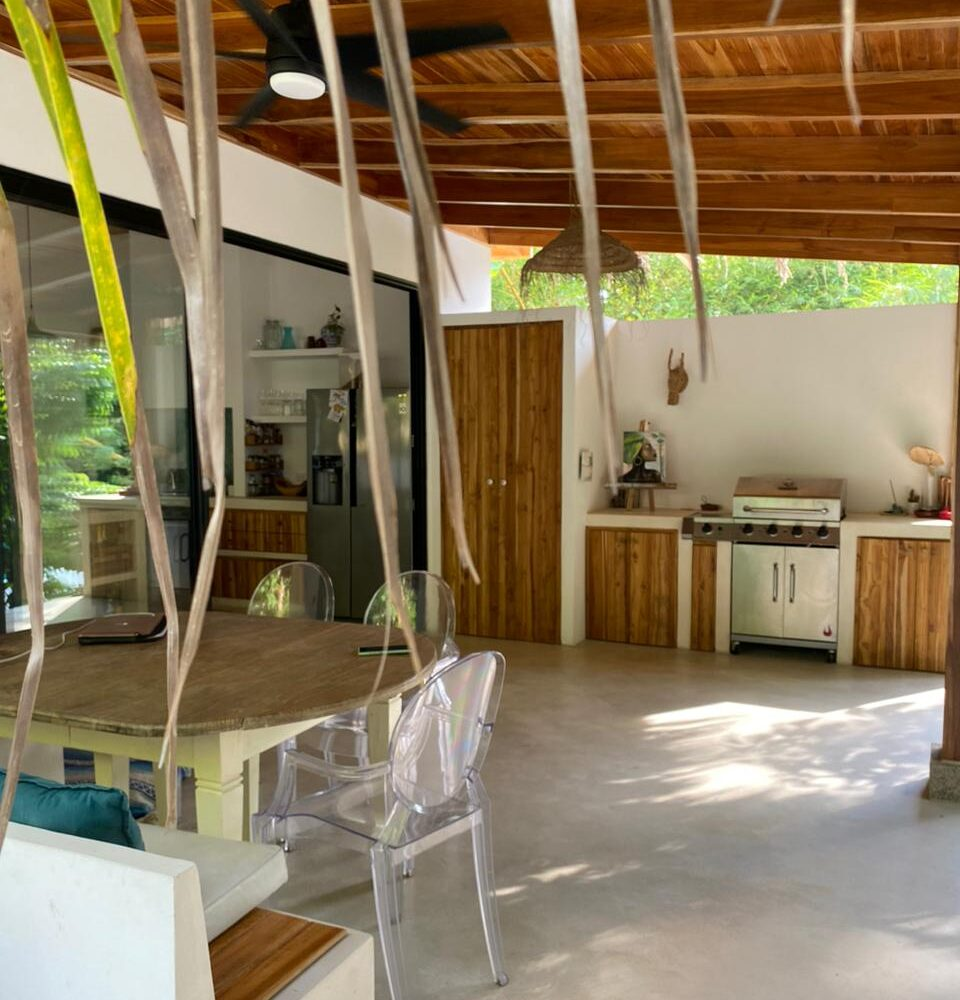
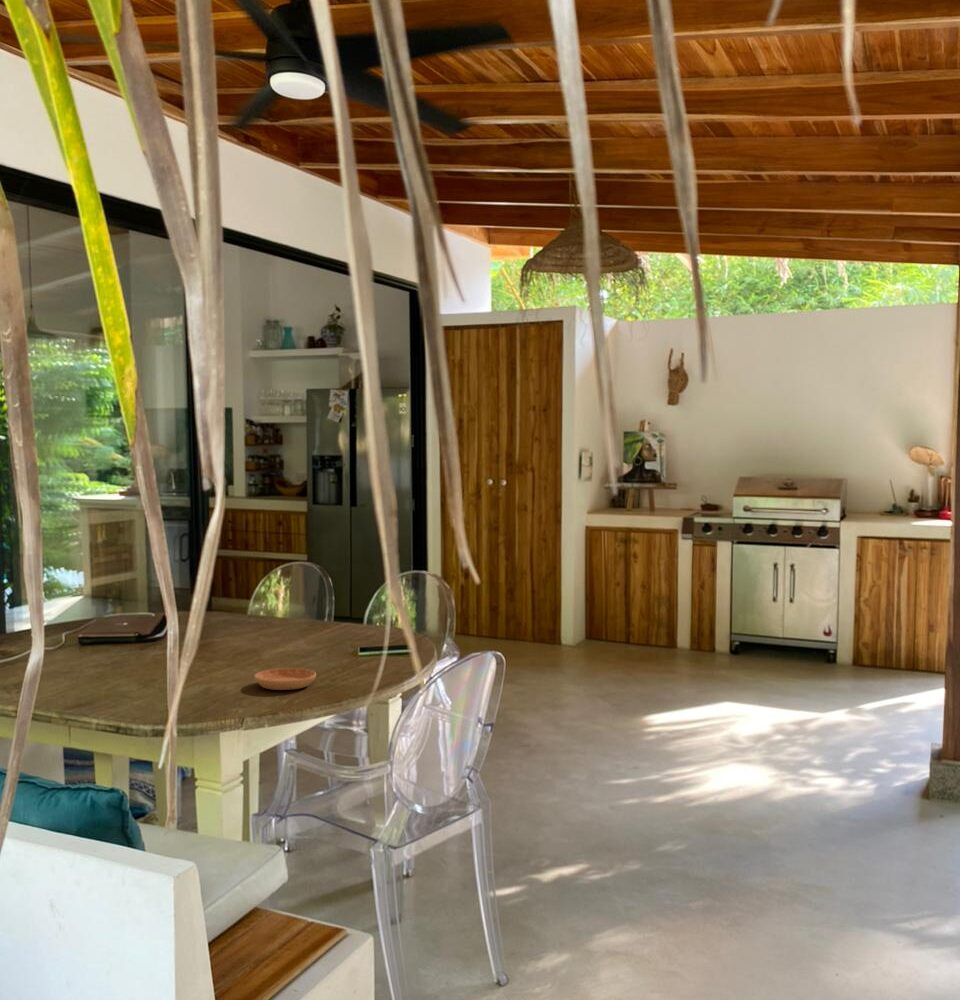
+ saucer (285, 679)
